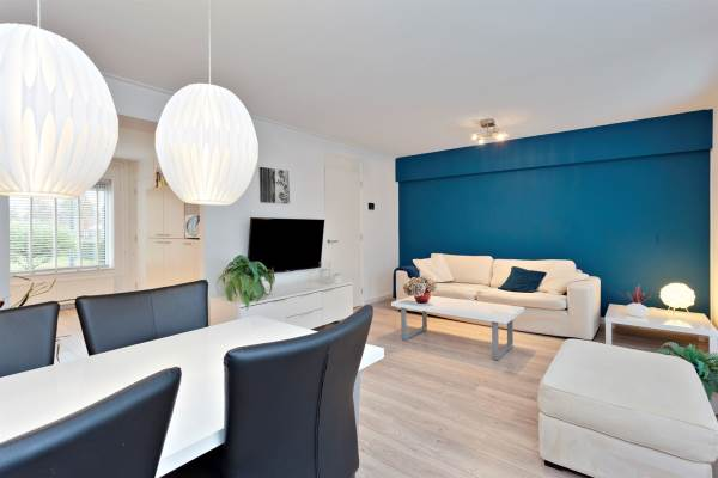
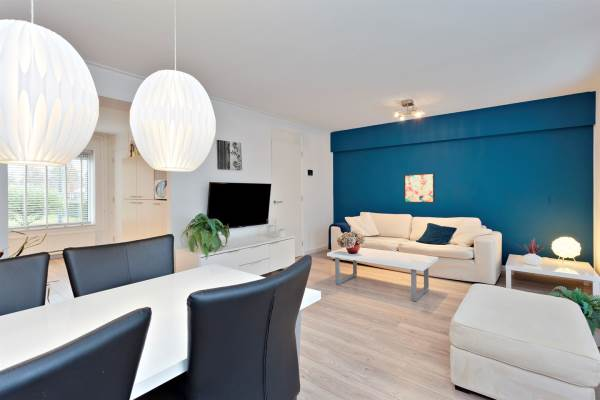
+ wall art (418, 188)
